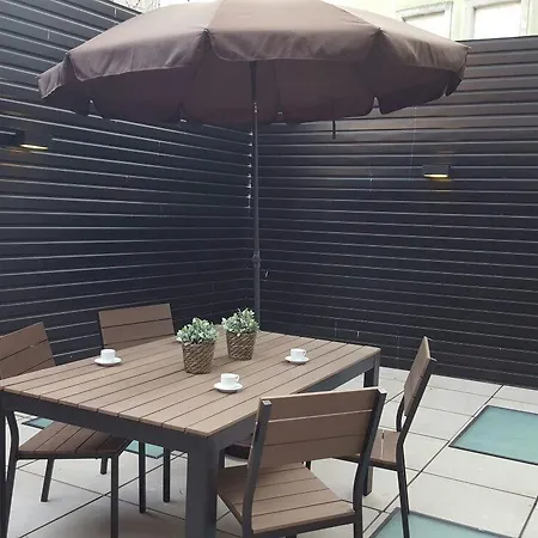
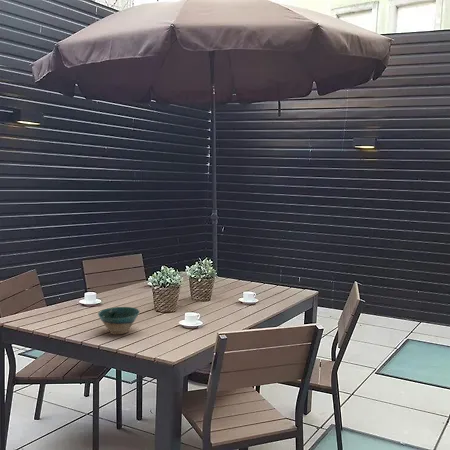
+ bowl (119, 321)
